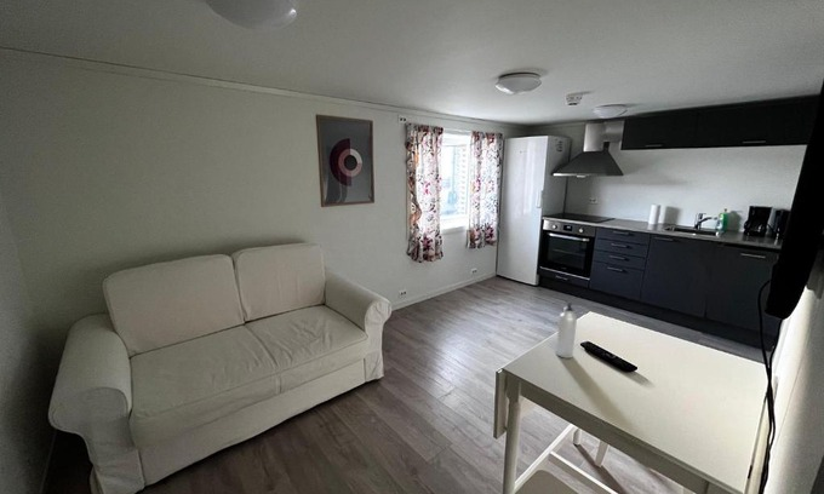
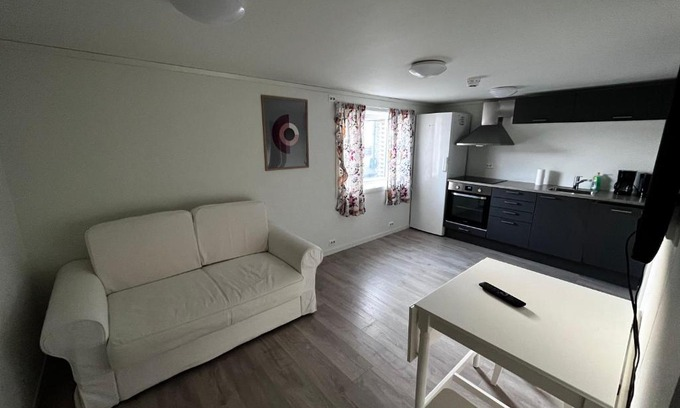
- water bottle (566, 328)
